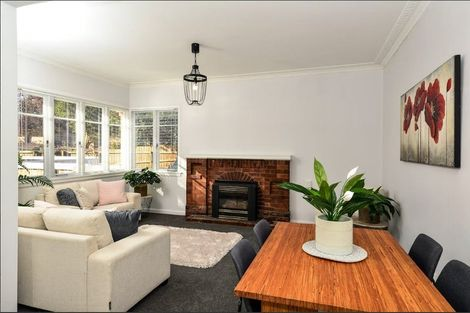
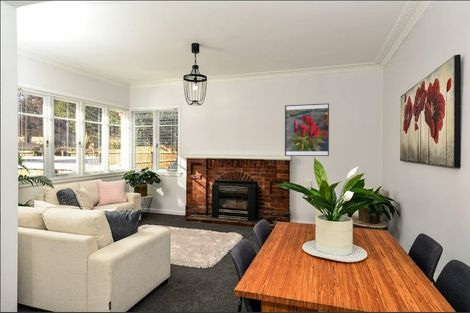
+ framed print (306, 130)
